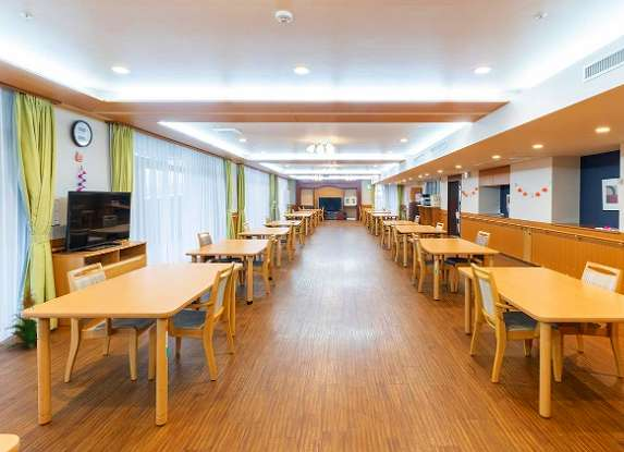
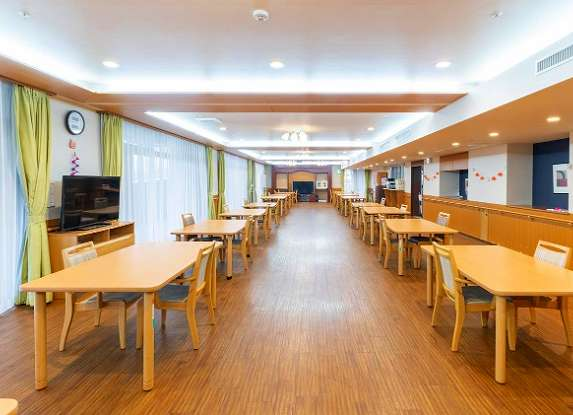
- indoor plant (28, 319)
